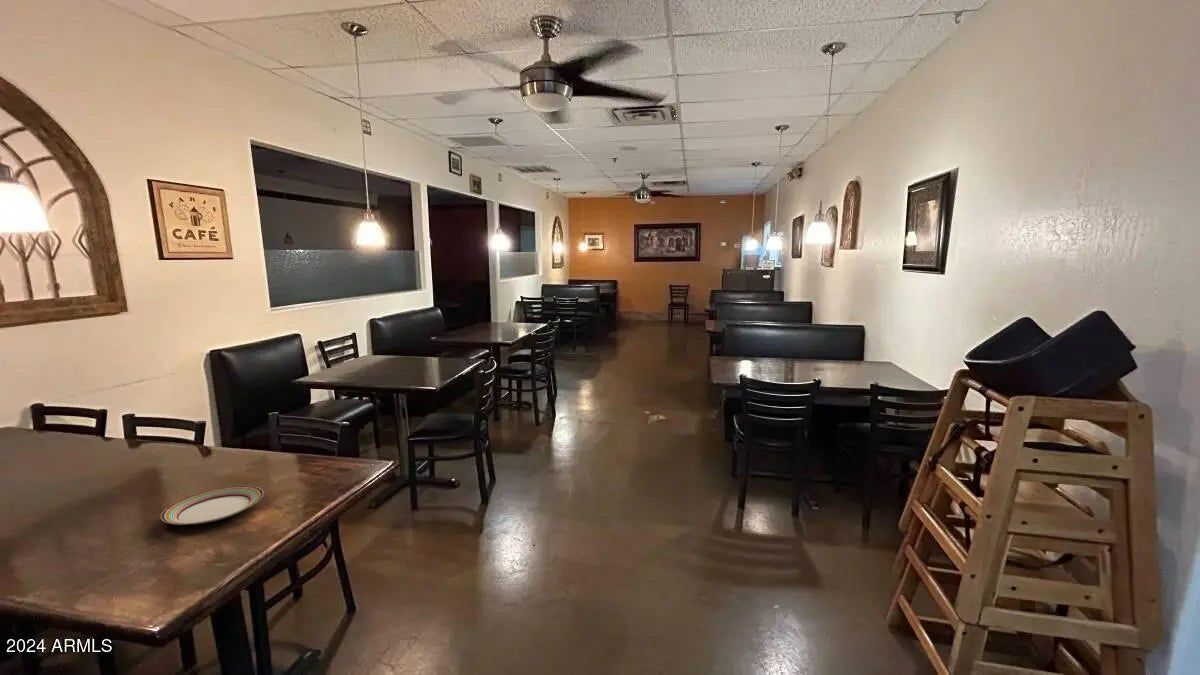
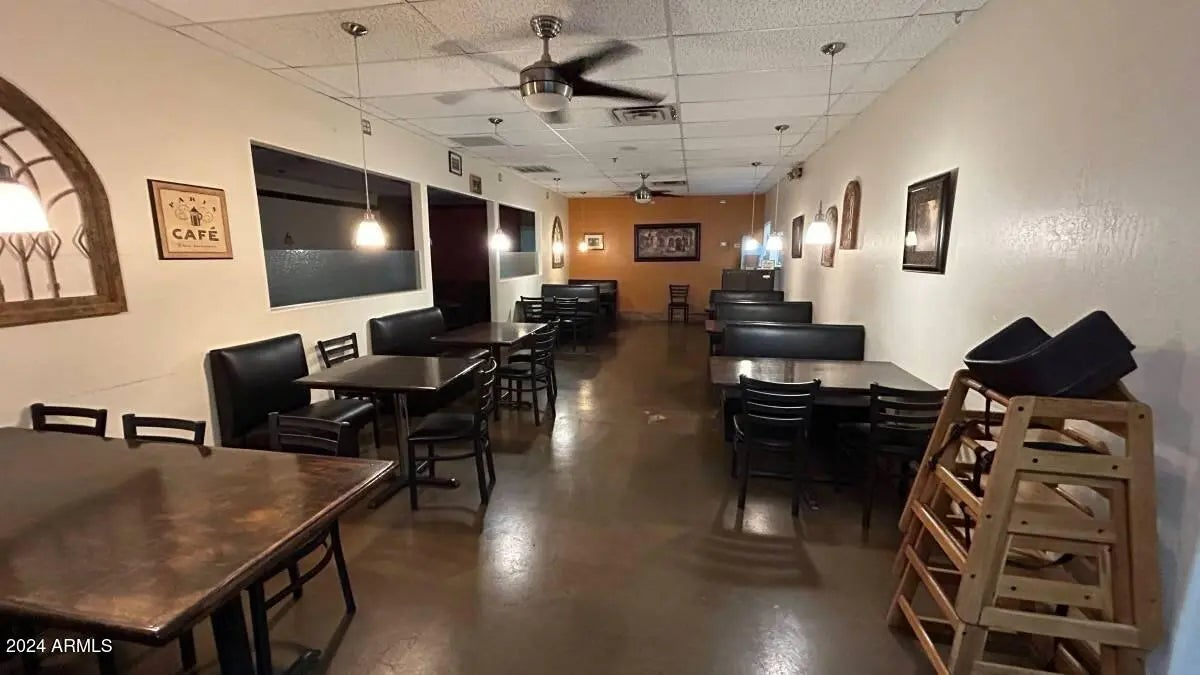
- plate (214, 506)
